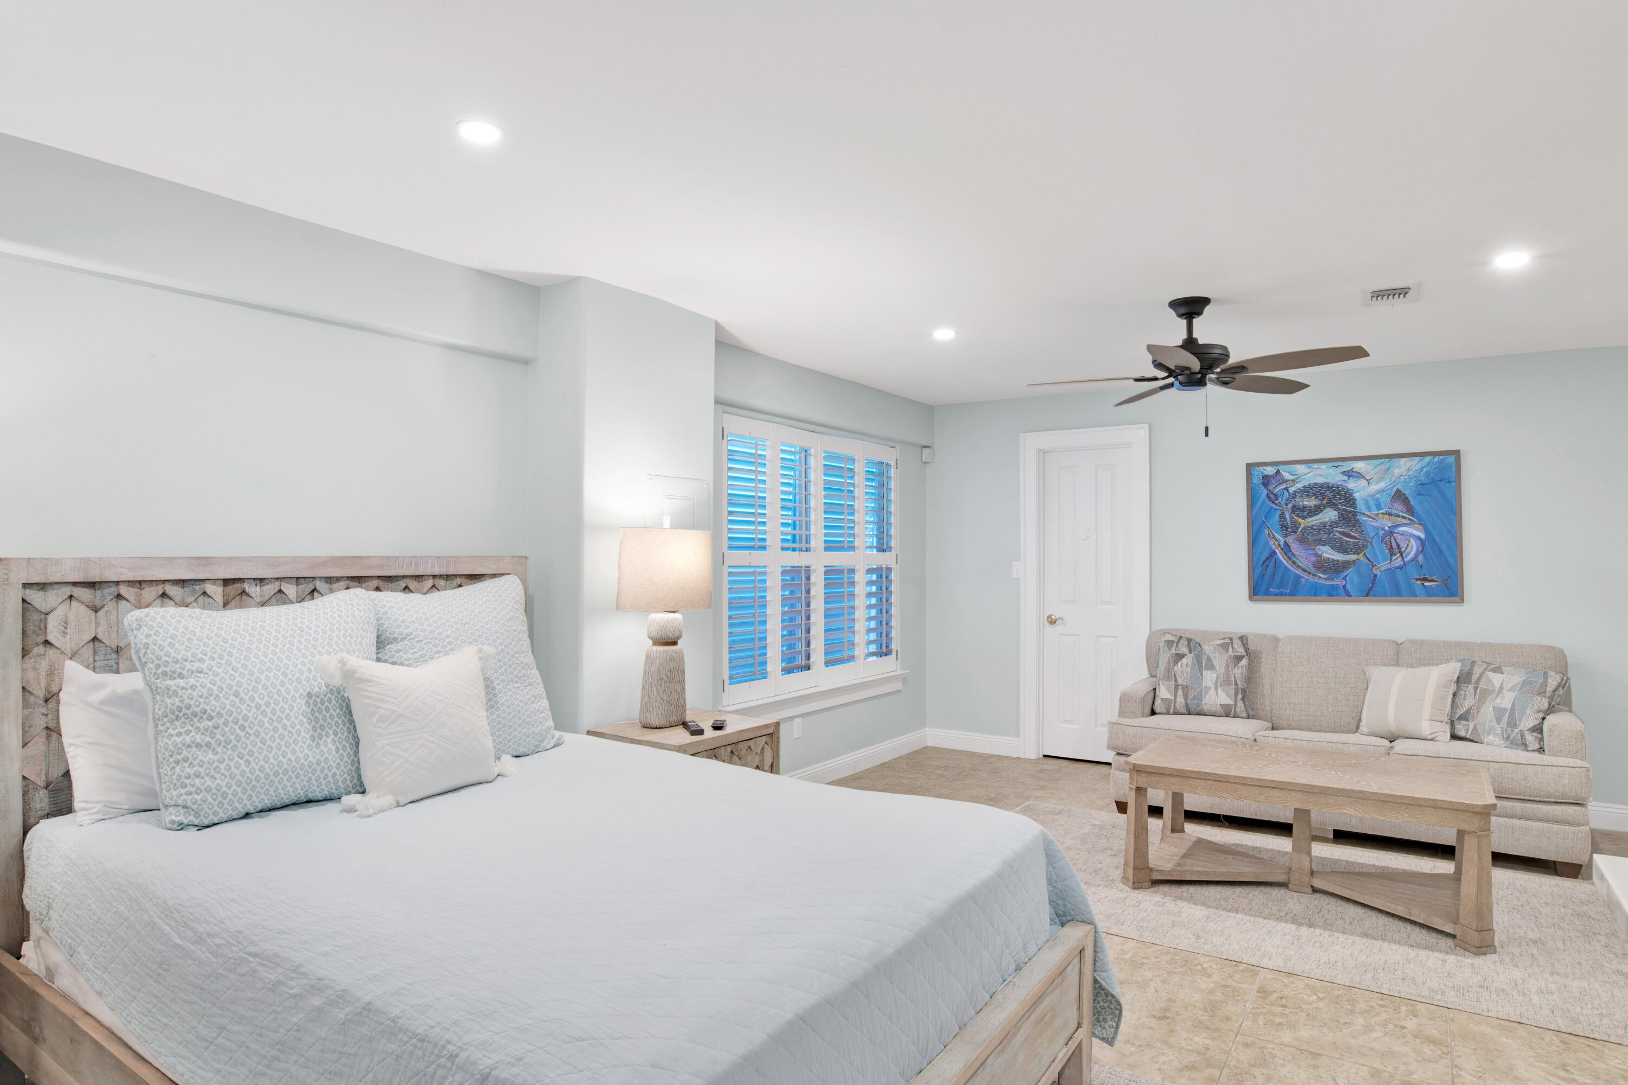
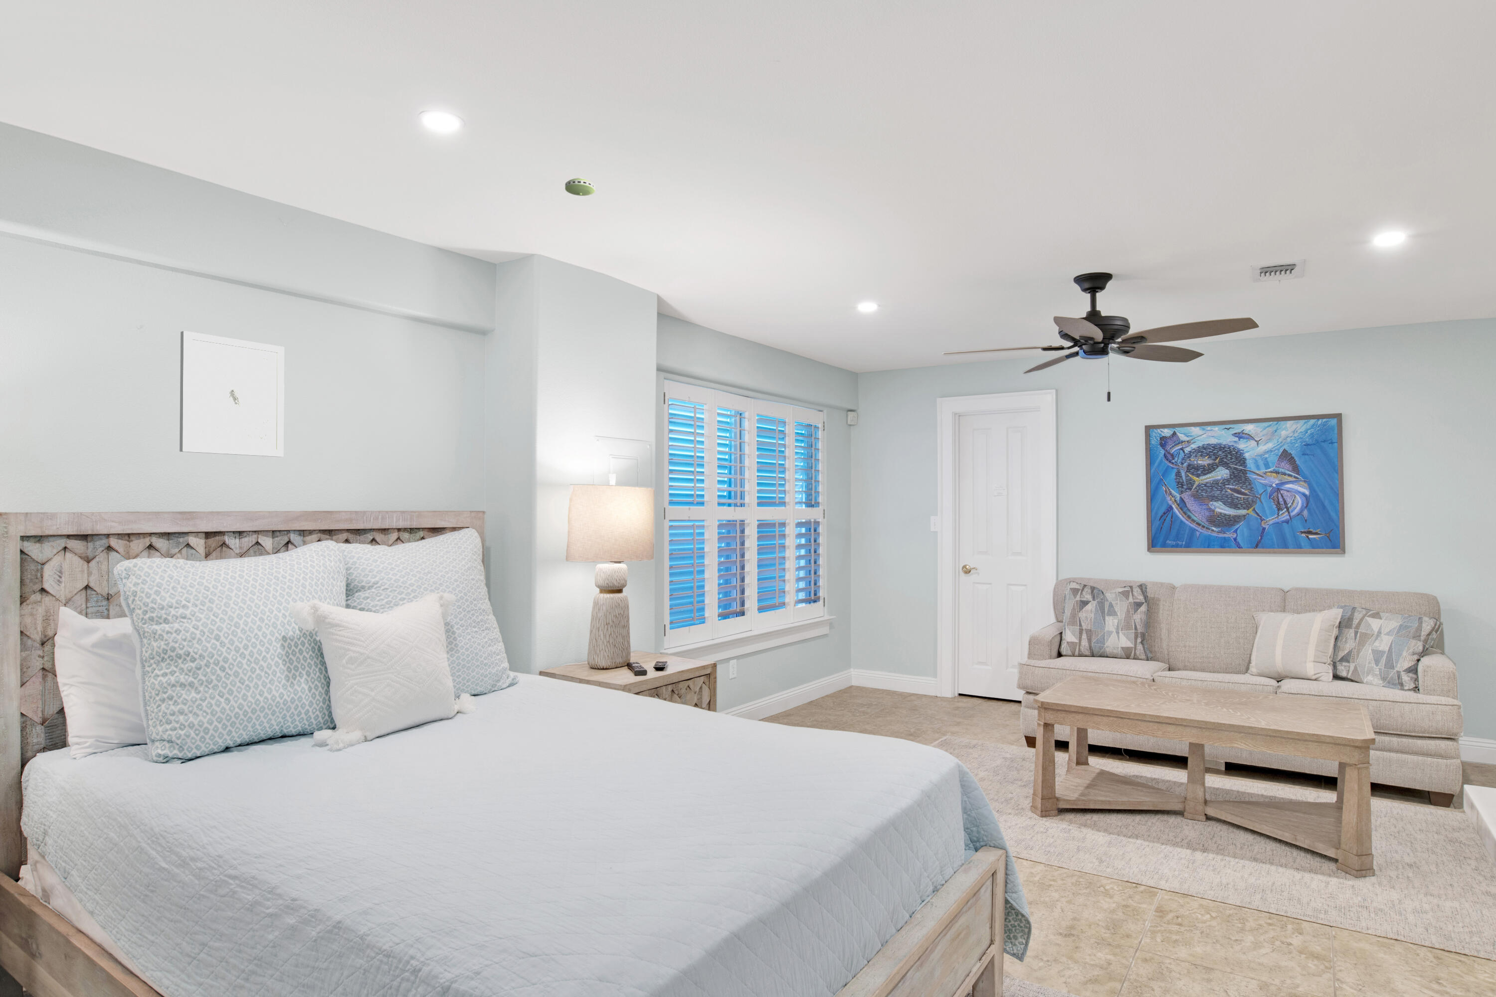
+ smoke detector (580, 187)
+ wall art (234, 397)
